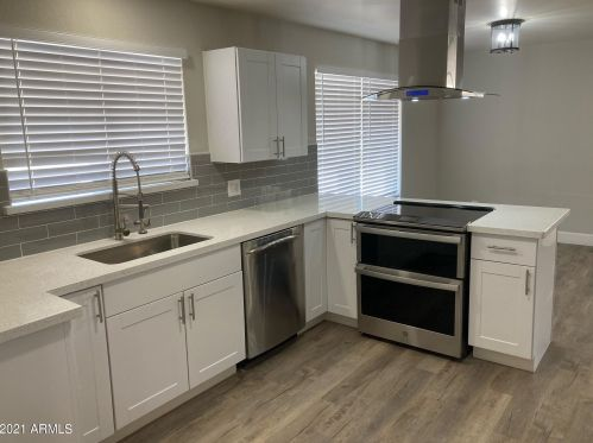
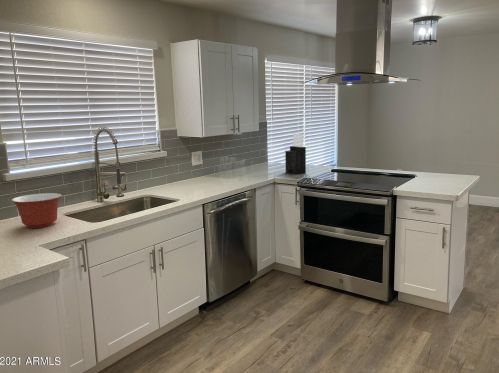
+ mixing bowl (38, 211)
+ knife block (294, 153)
